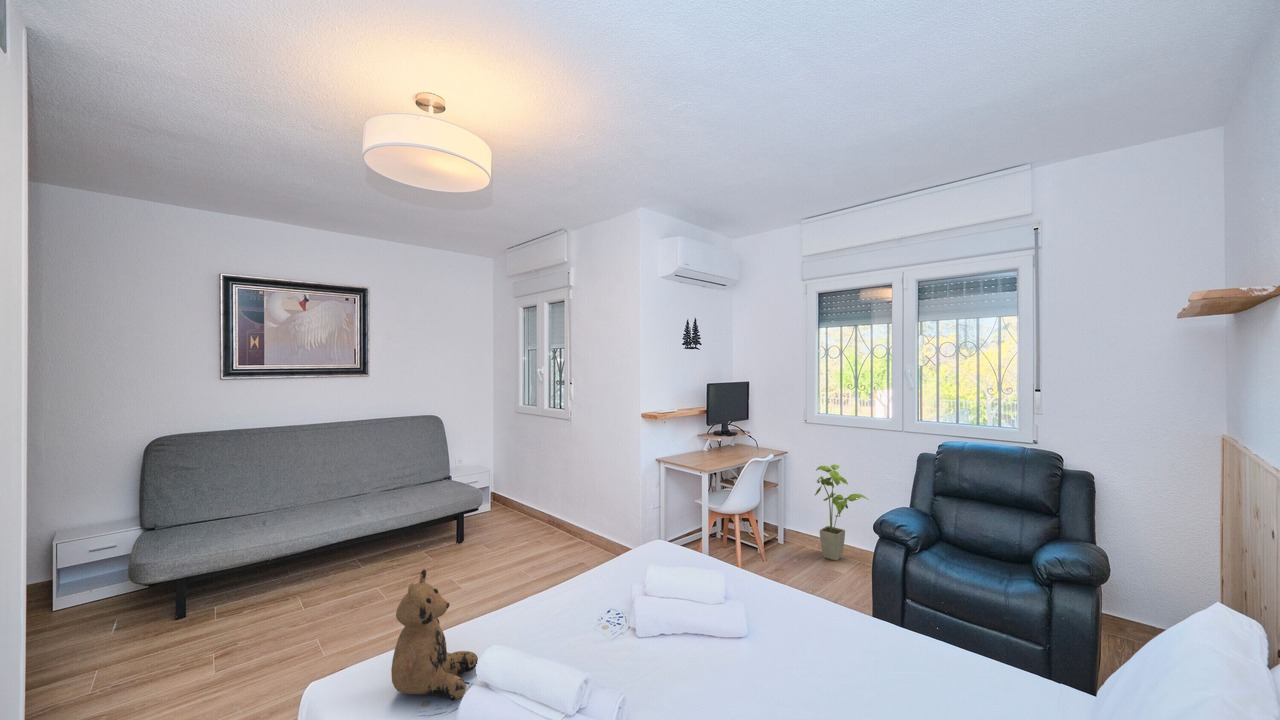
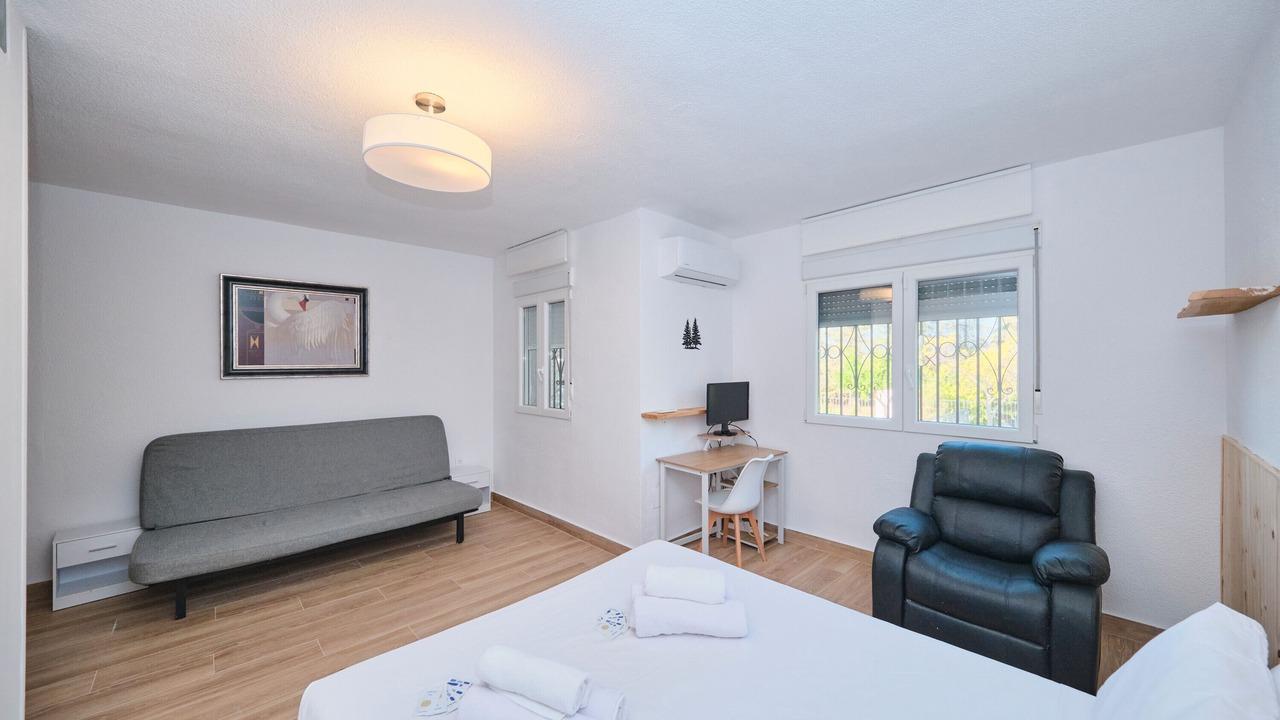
- teddy bear (435, 630)
- house plant (837, 513)
